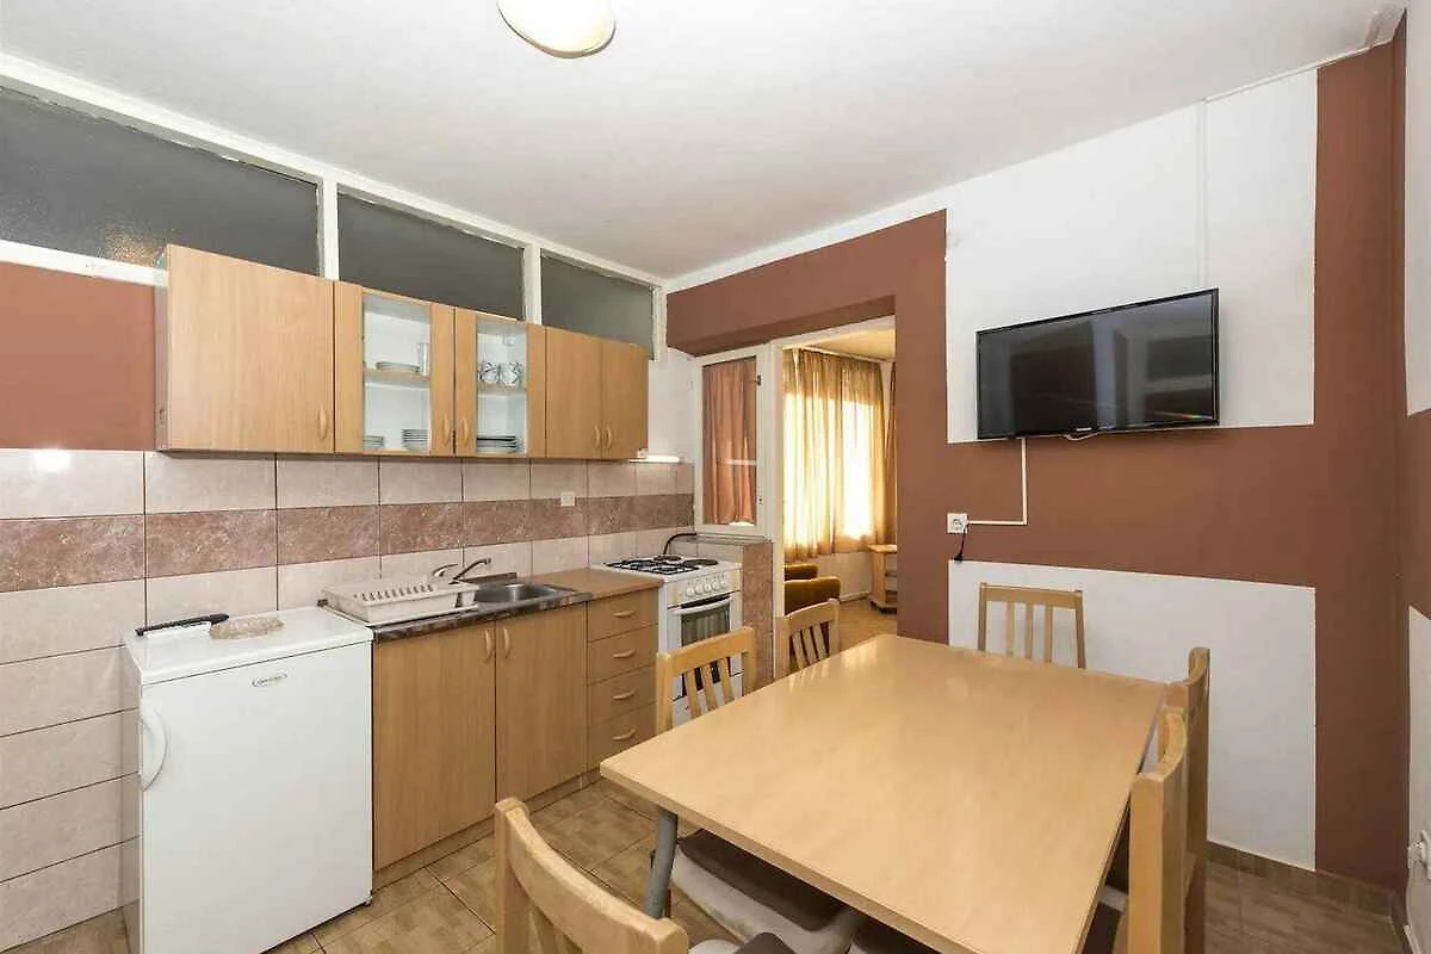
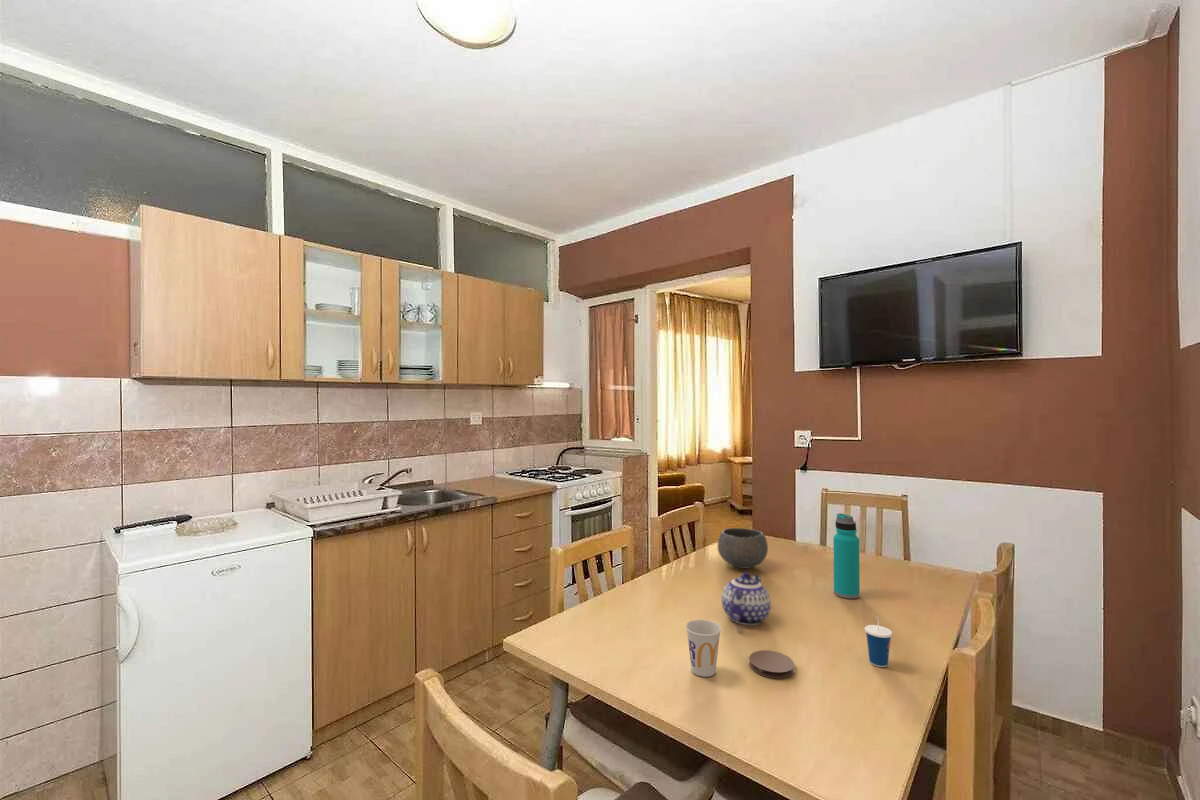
+ water bottle (846, 554)
+ cup (703, 648)
+ cup (878, 637)
+ bowl (742, 548)
+ coaster (771, 663)
+ teapot (745, 595)
